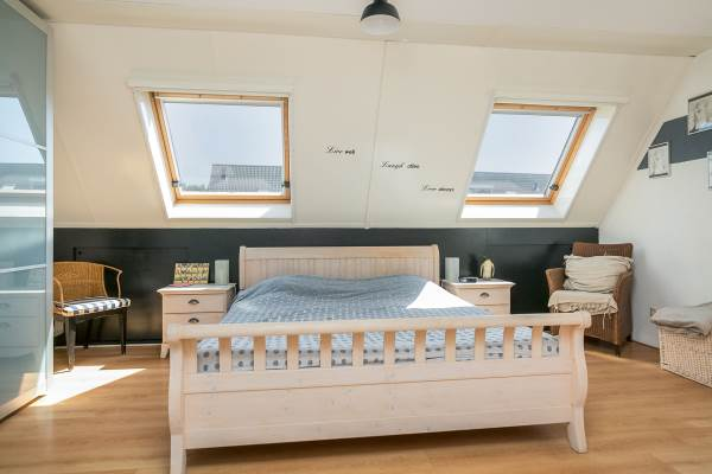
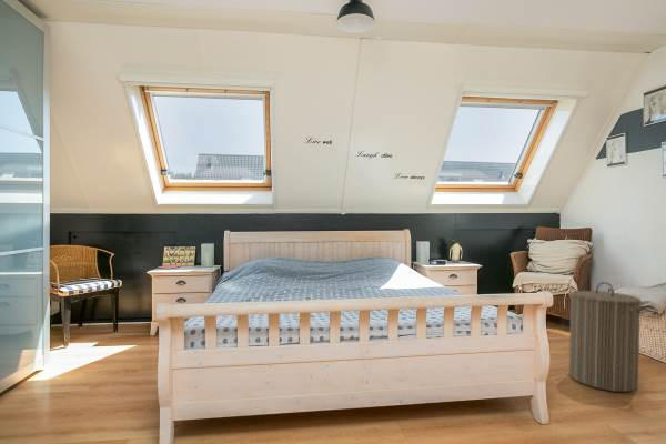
+ laundry hamper (603, 331)
